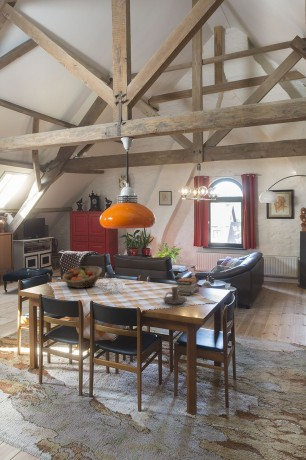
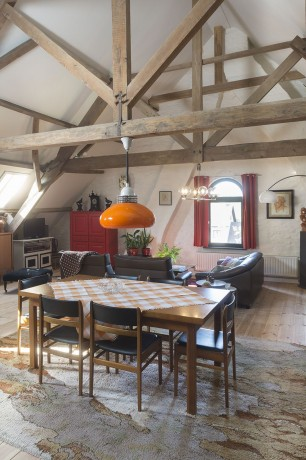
- fruit basket (82, 276)
- candle holder (173, 295)
- book stack (187, 285)
